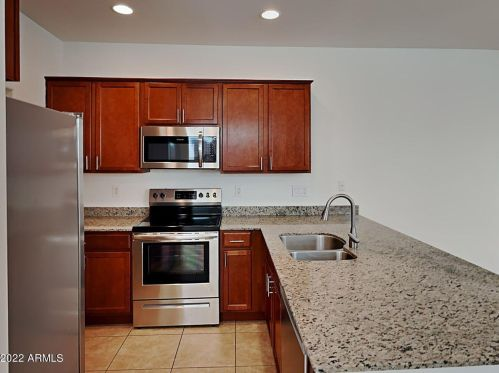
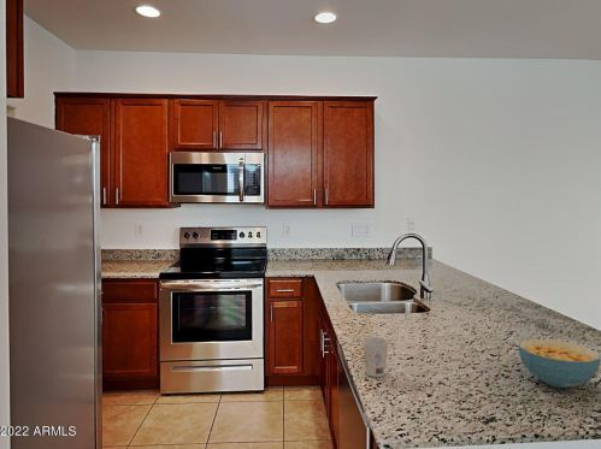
+ cereal bowl (556, 366)
+ cup (375, 356)
